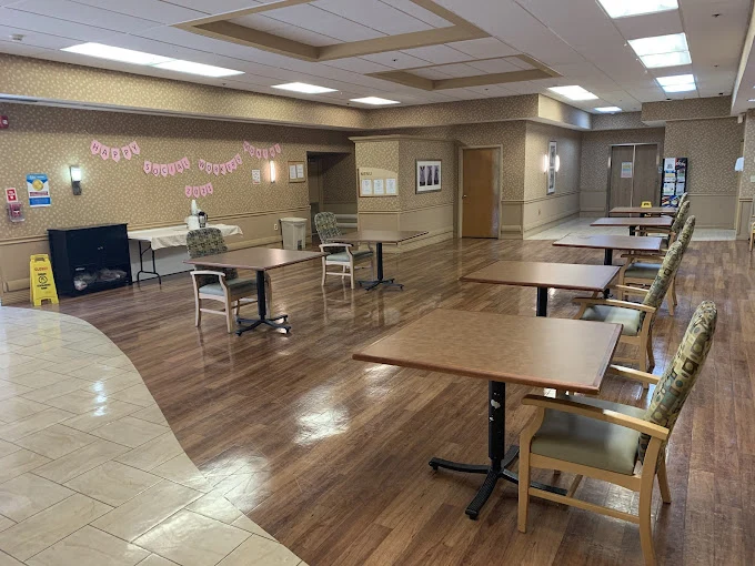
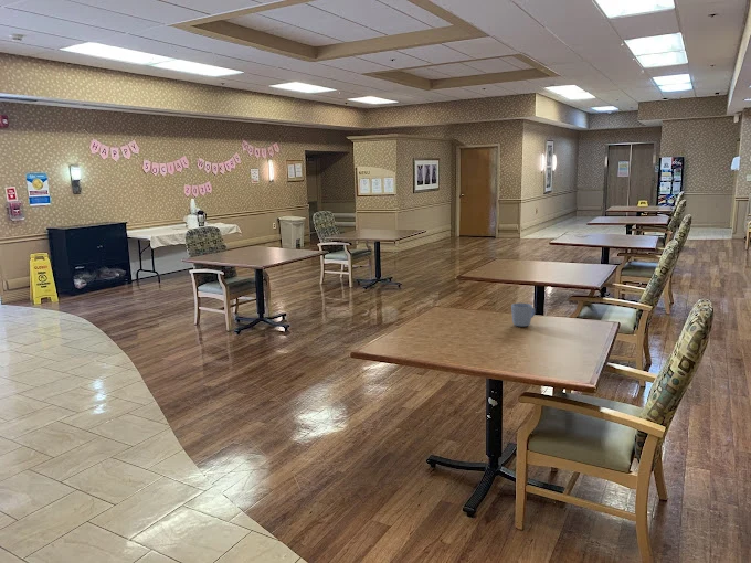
+ mug (523, 315)
